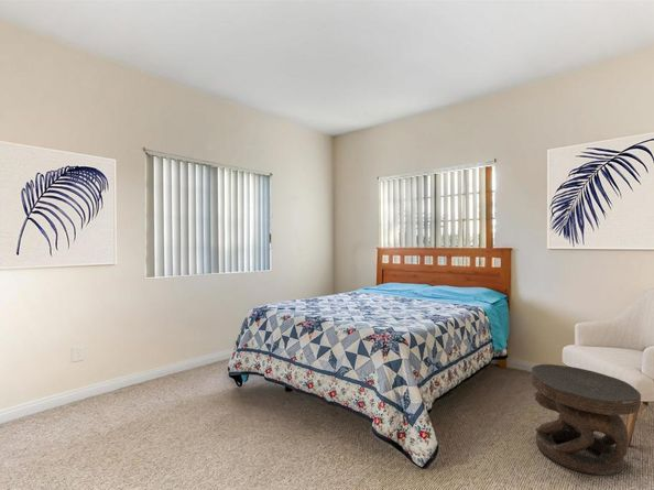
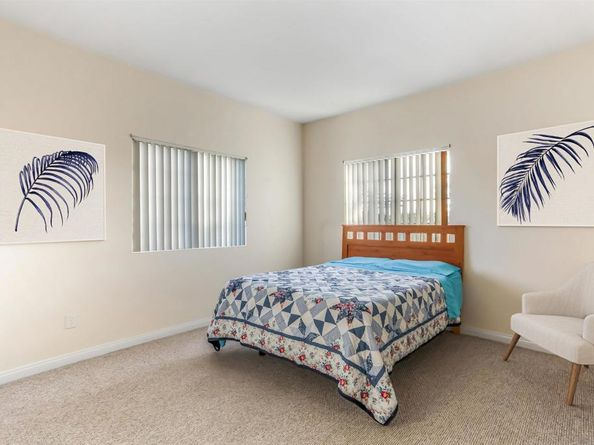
- carved stool (578, 415)
